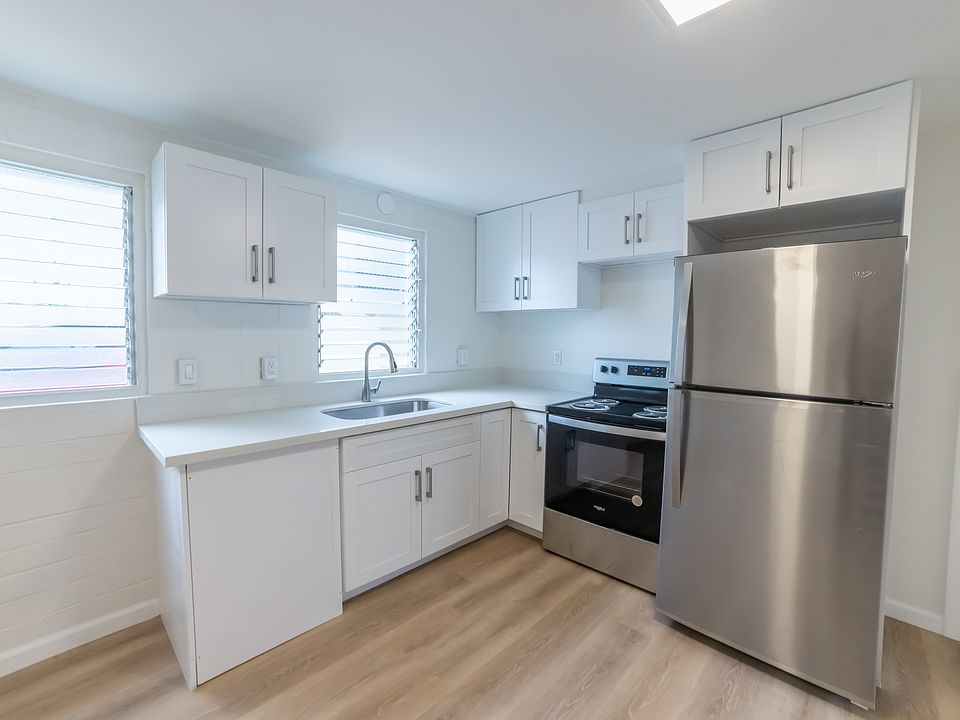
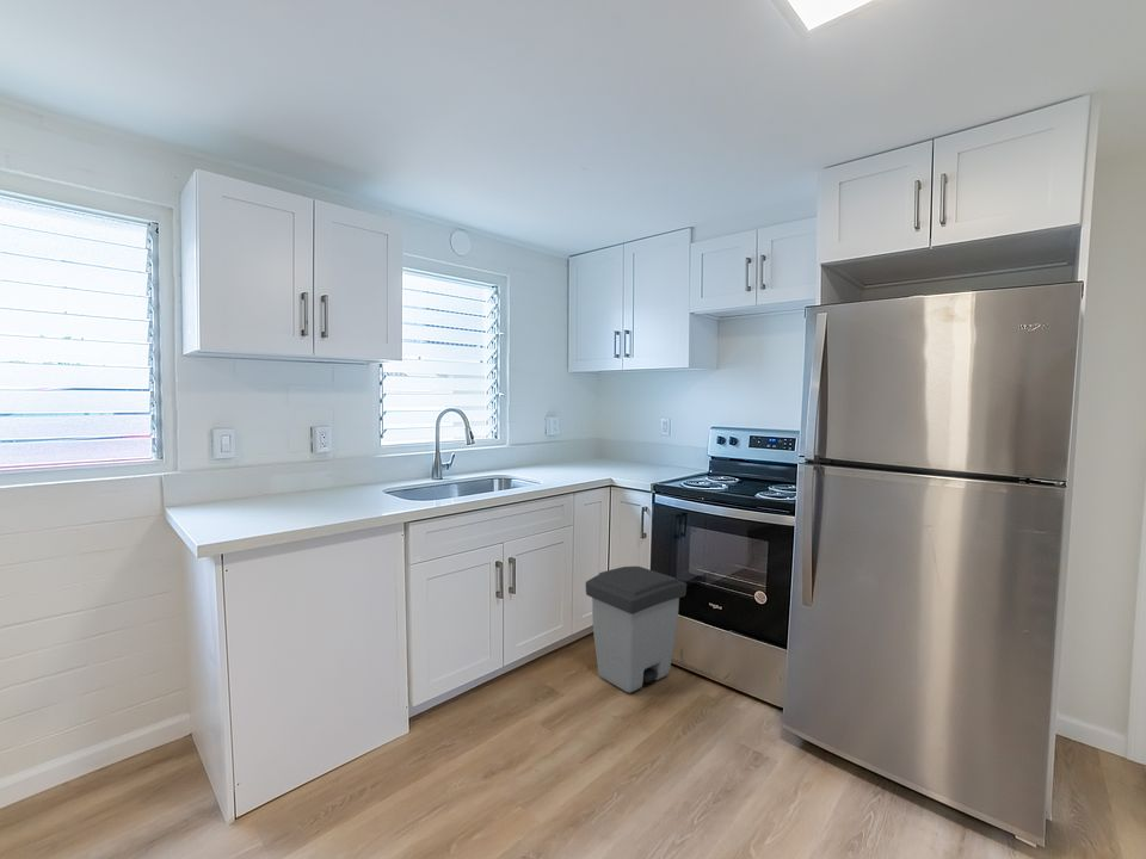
+ trash can (633, 625)
